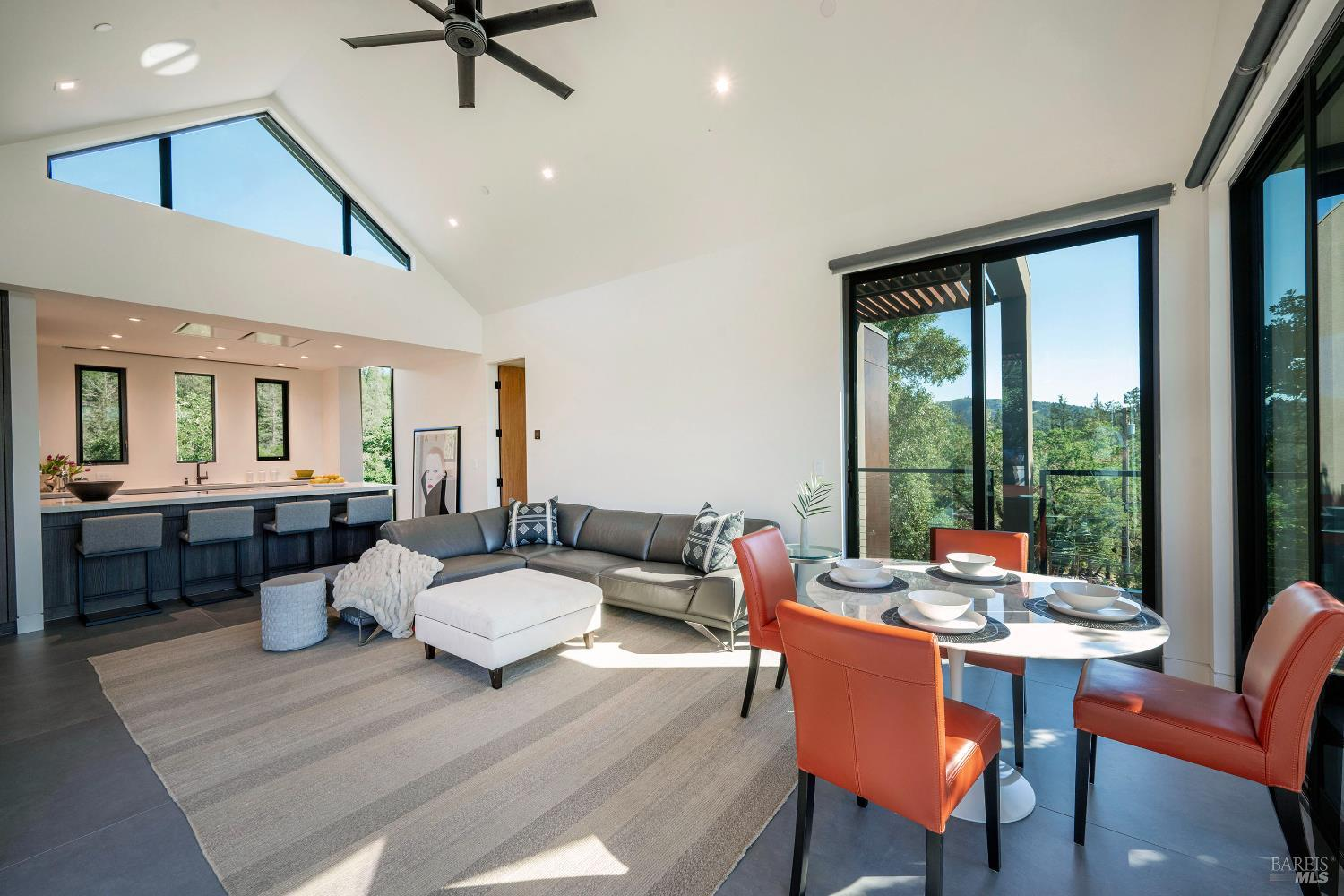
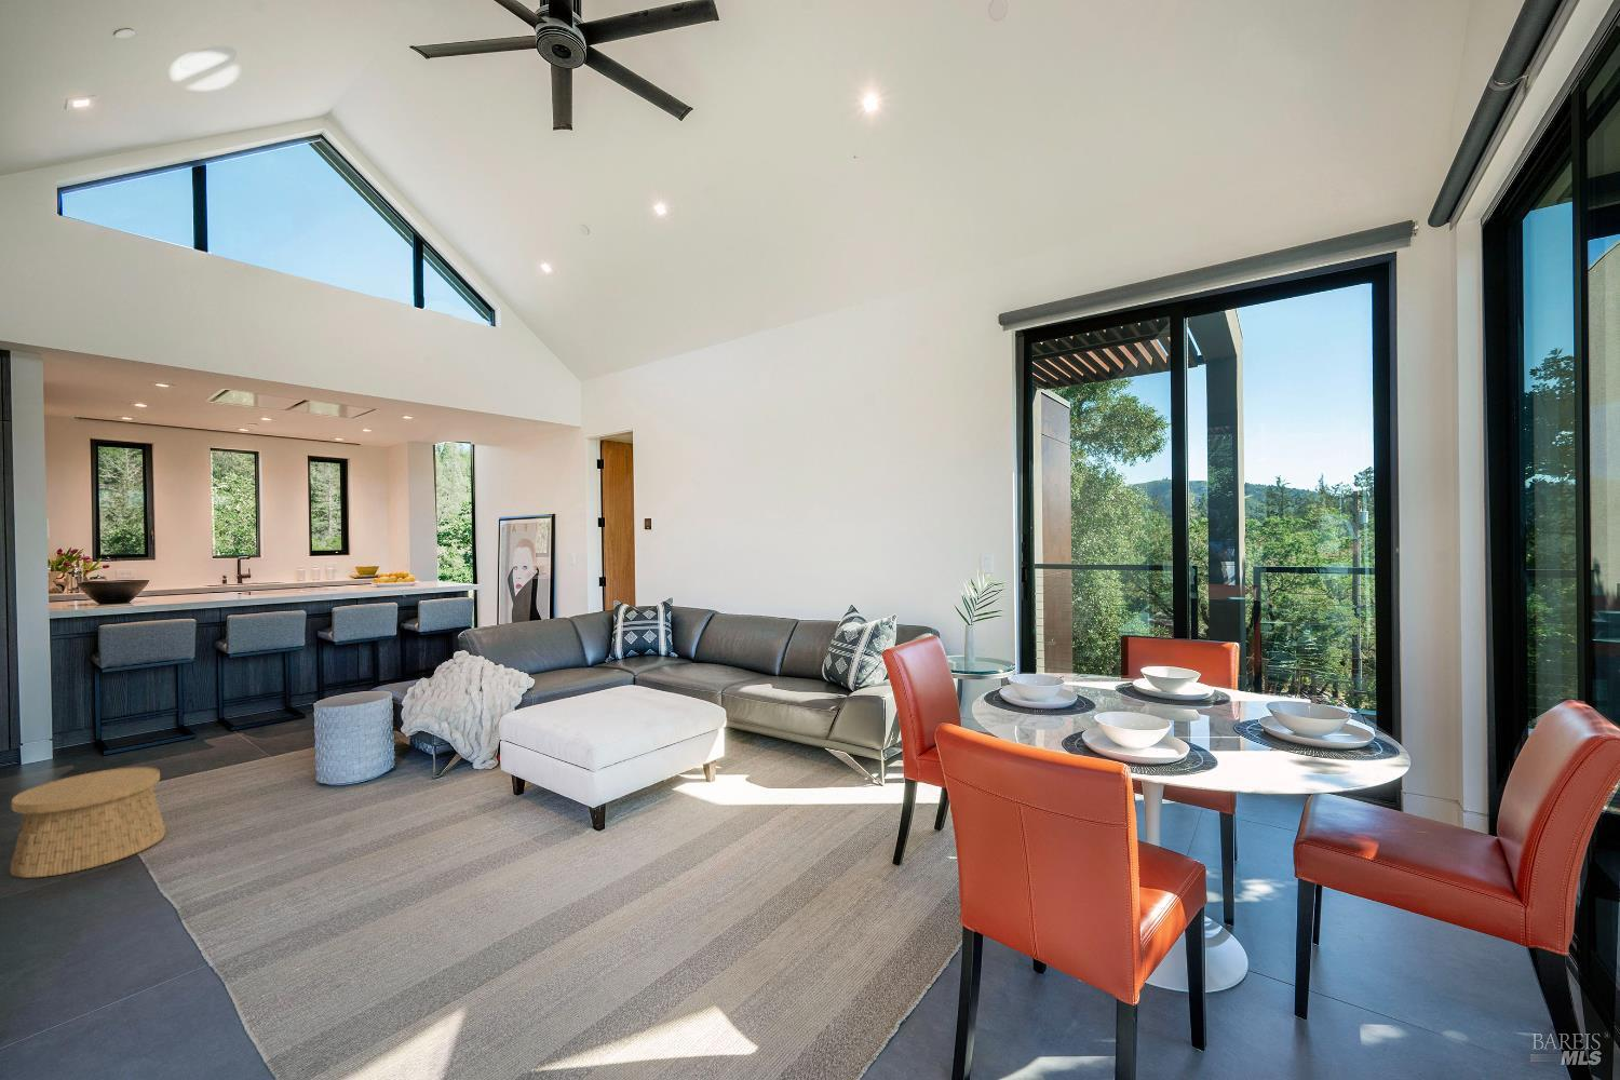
+ basket (90, 816)
